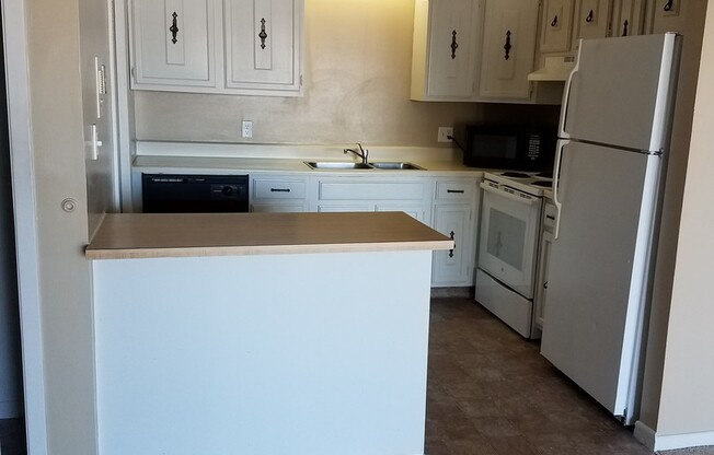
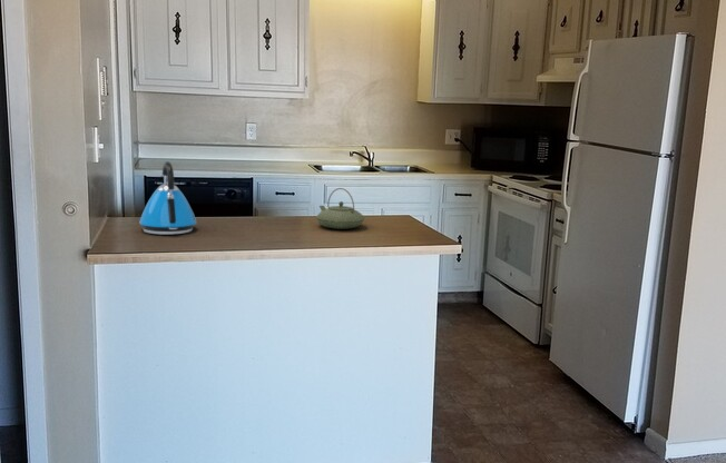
+ teapot (339, 207)
+ kettle (168, 196)
